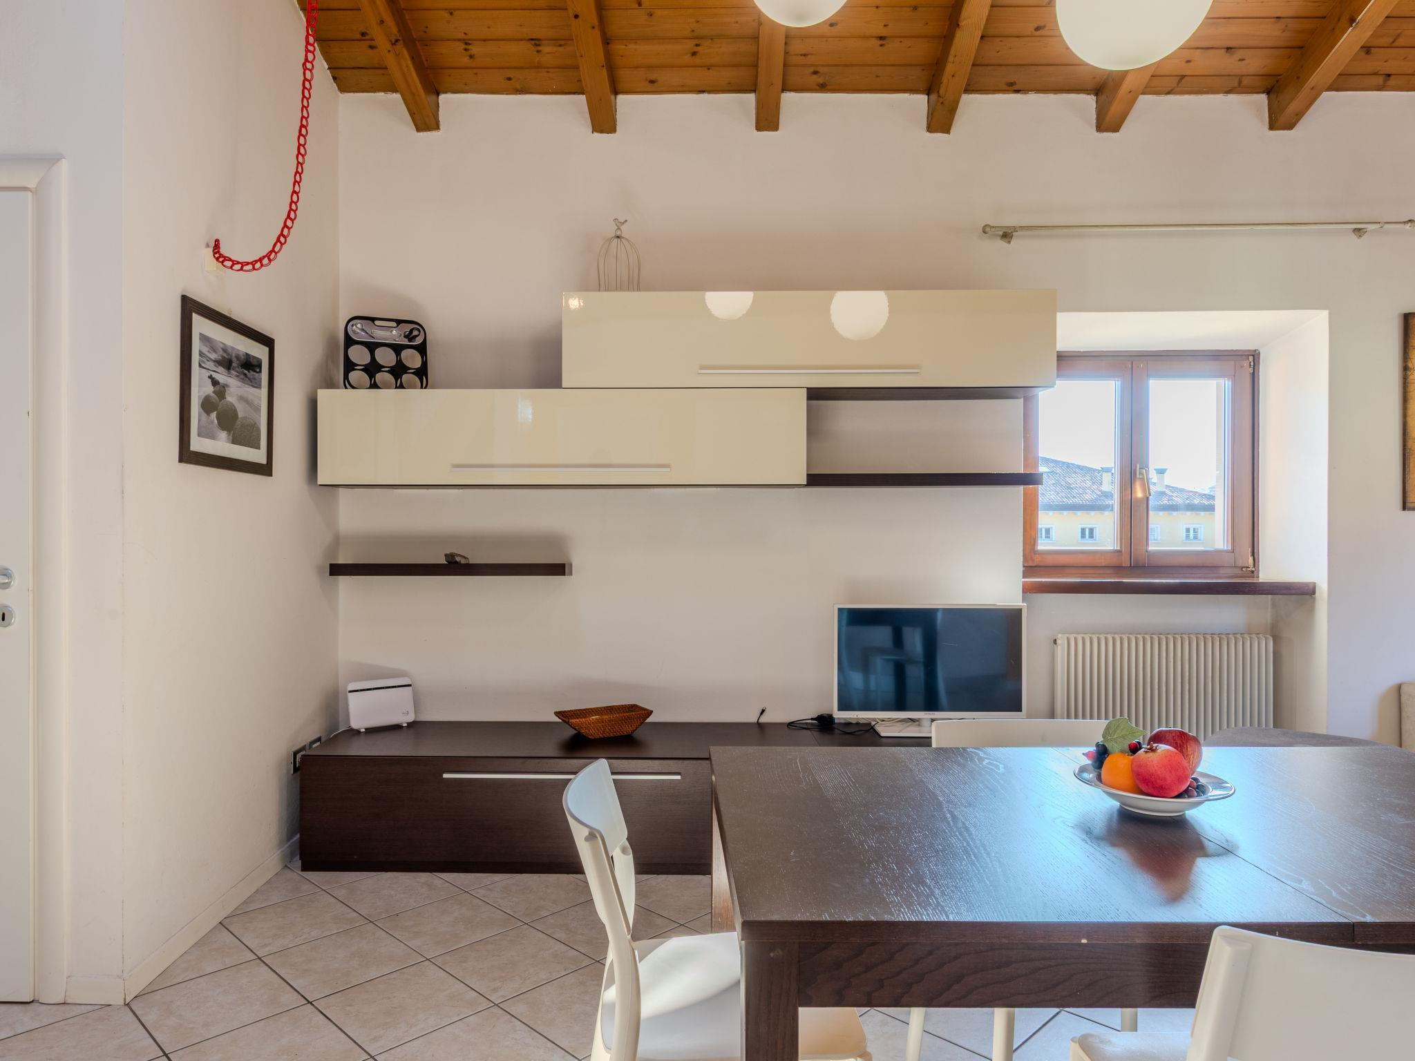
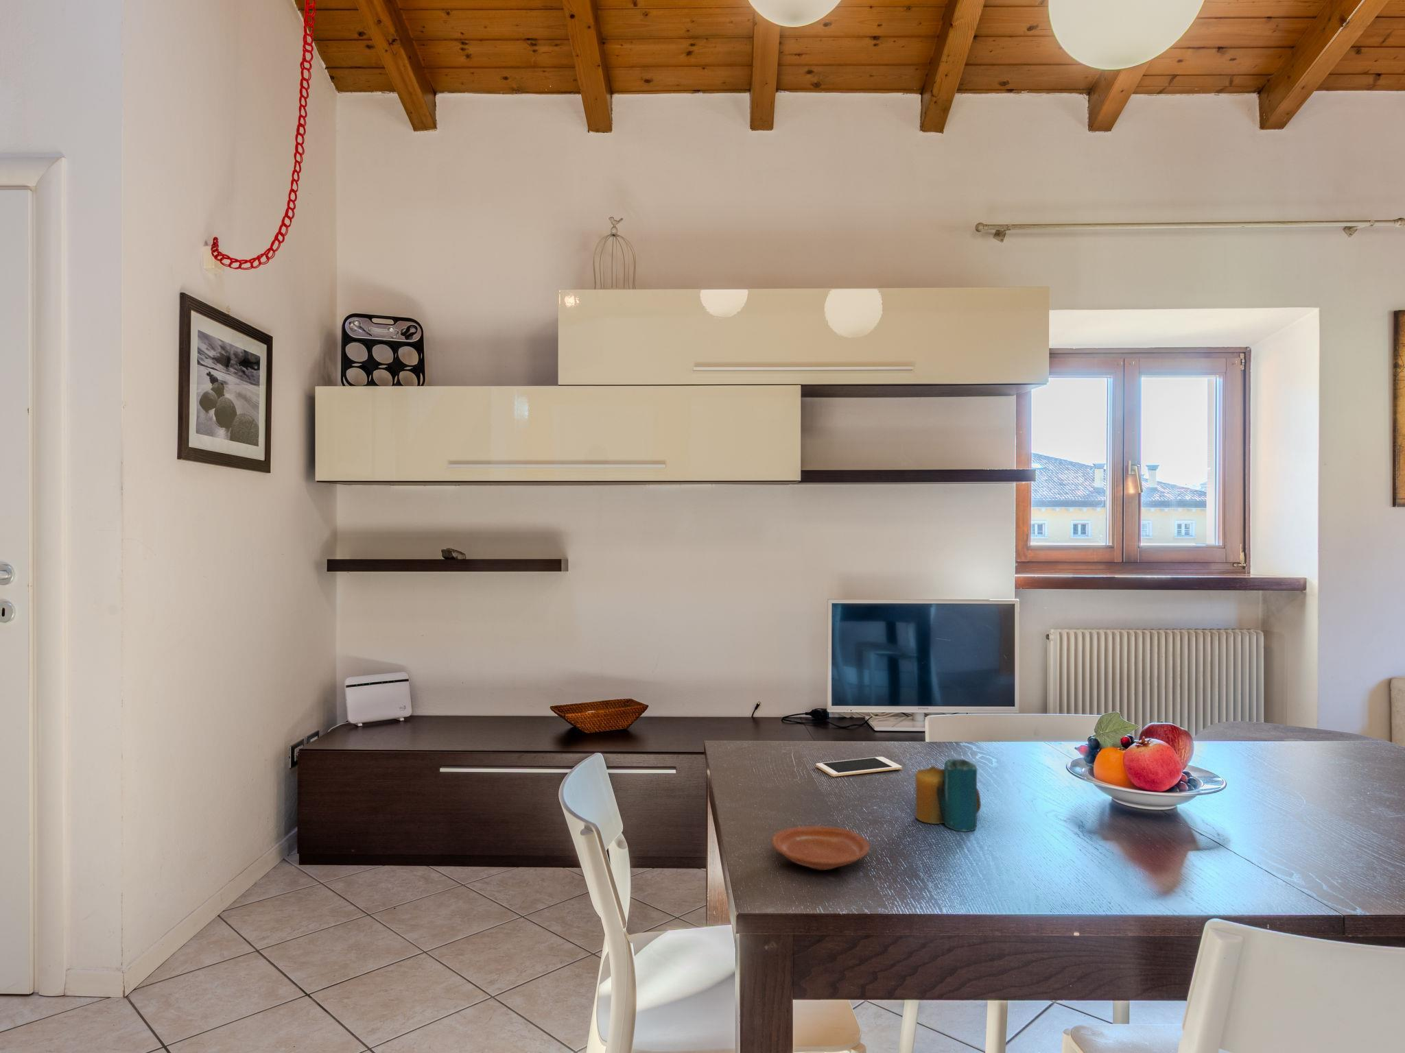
+ candle (947, 785)
+ cell phone (858, 765)
+ plate (820, 852)
